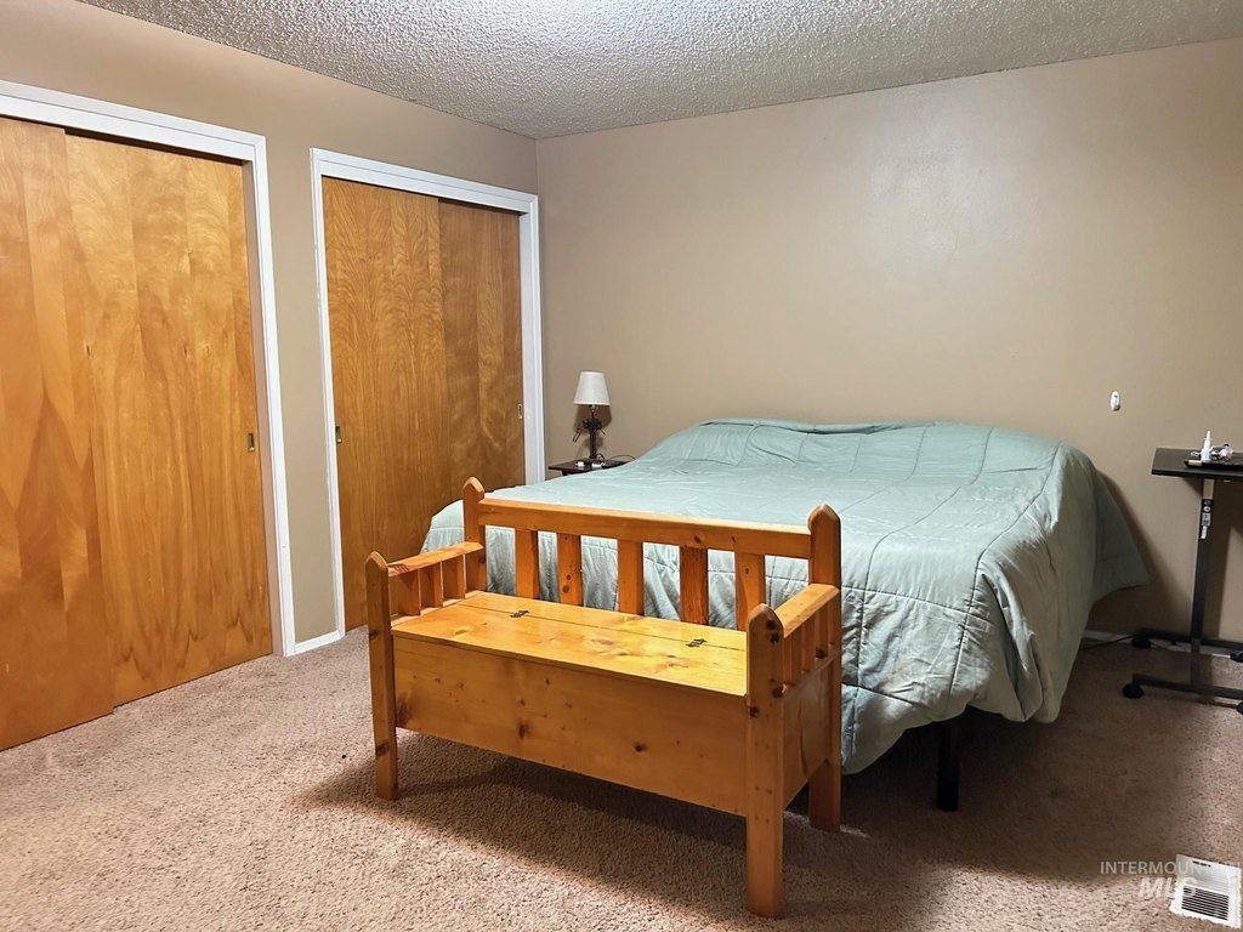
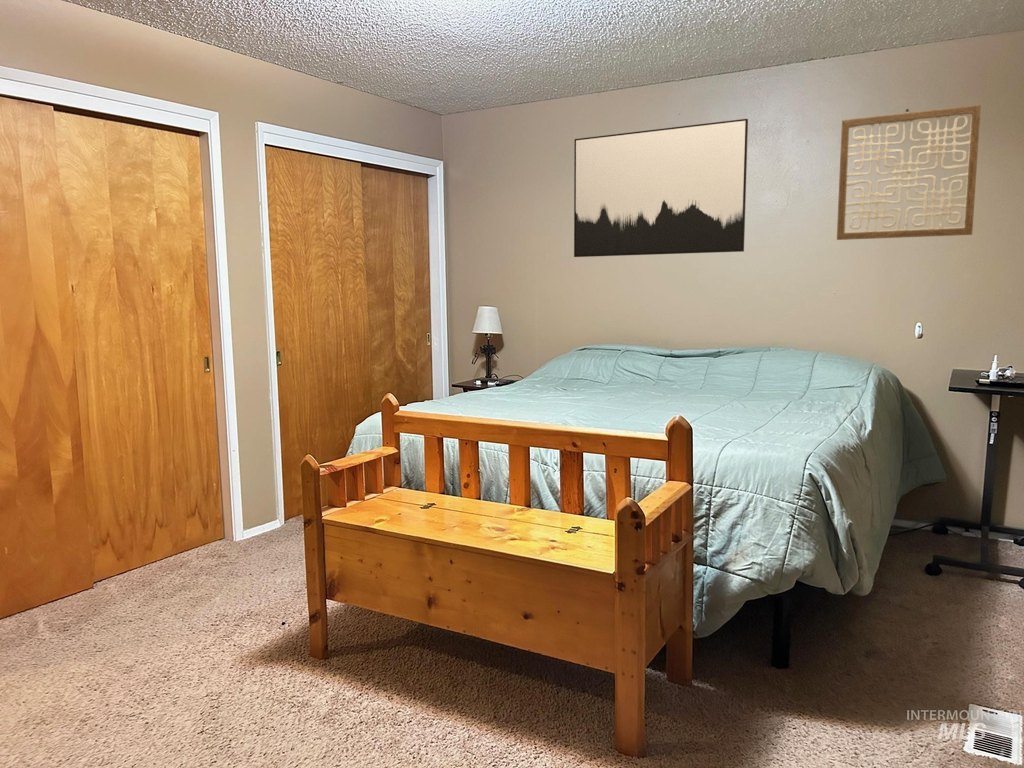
+ wall art (655, 192)
+ wall art (905, 172)
